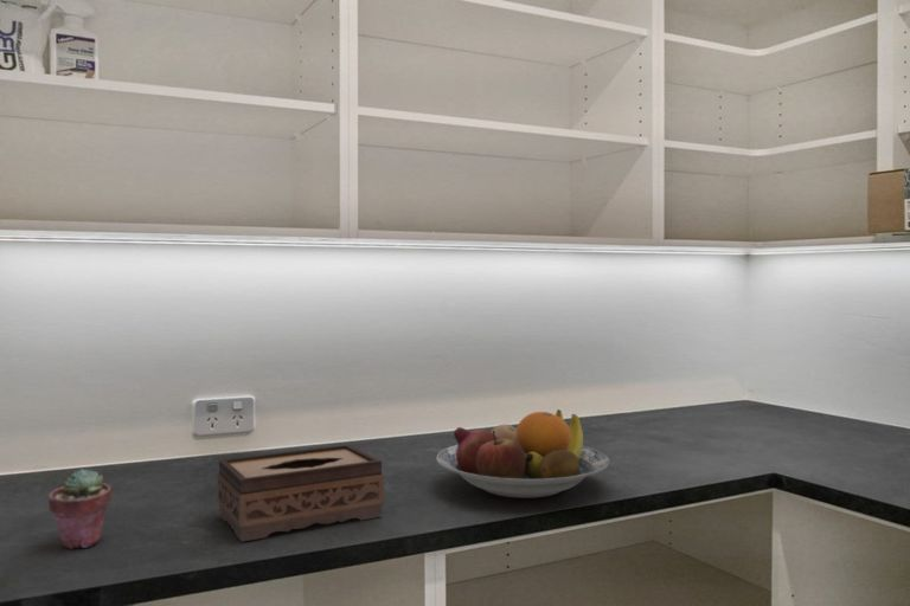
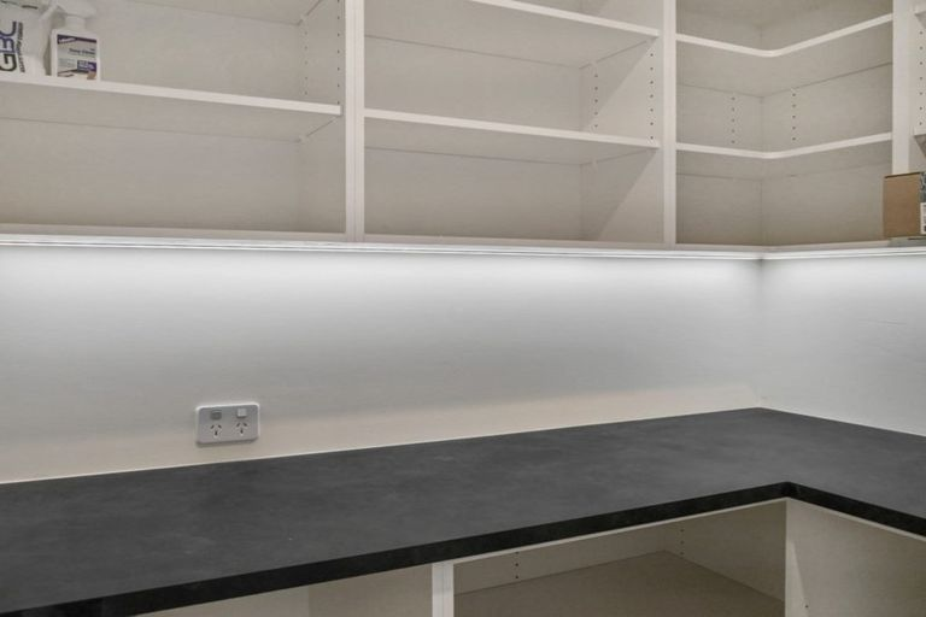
- tissue box (300, 488)
- potted succulent (81, 505)
- fruit bowl (521, 450)
